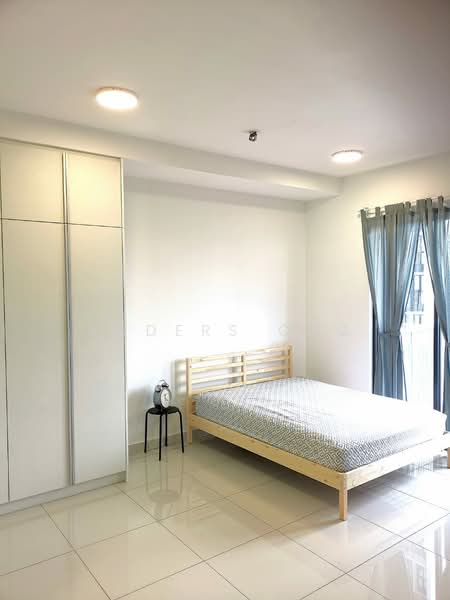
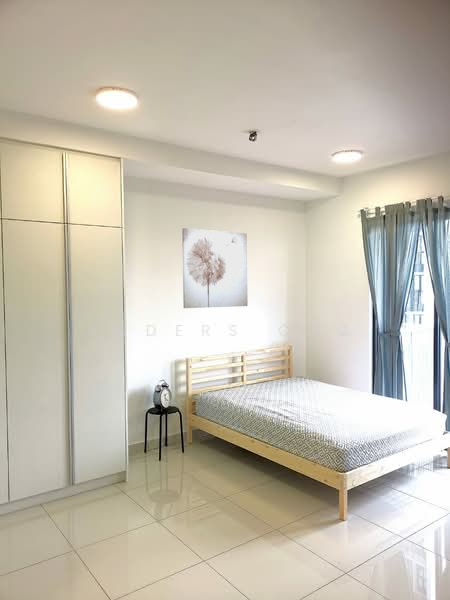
+ wall art (216, 269)
